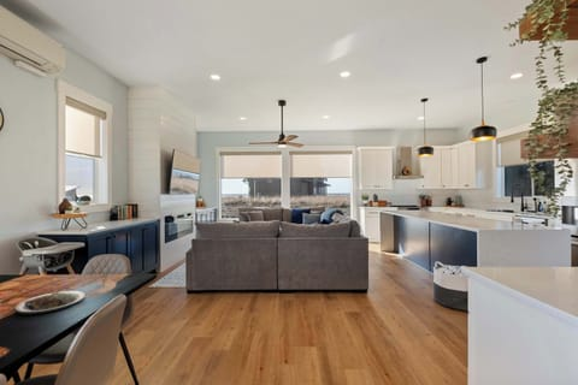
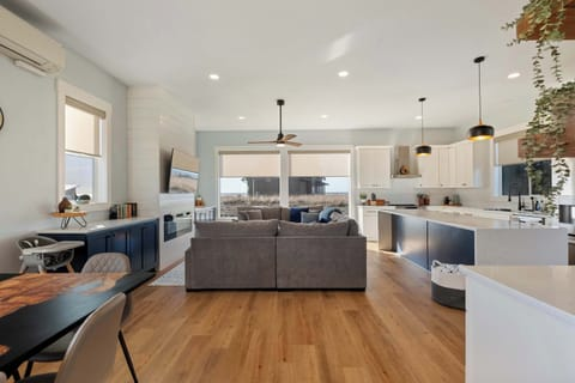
- plate (52, 300)
